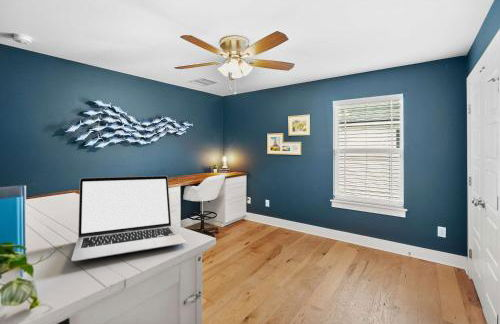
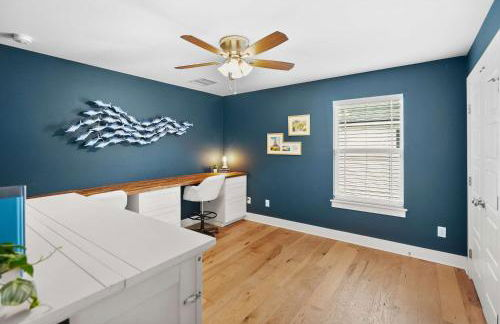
- laptop (130, 209)
